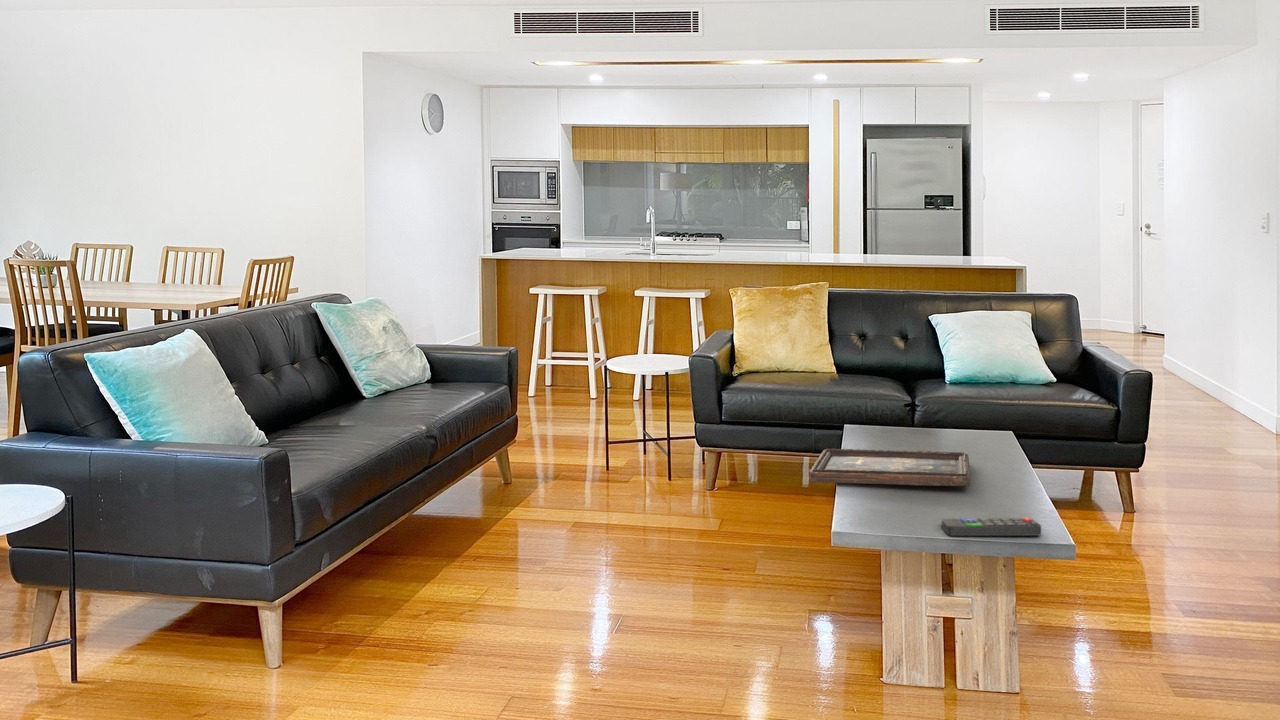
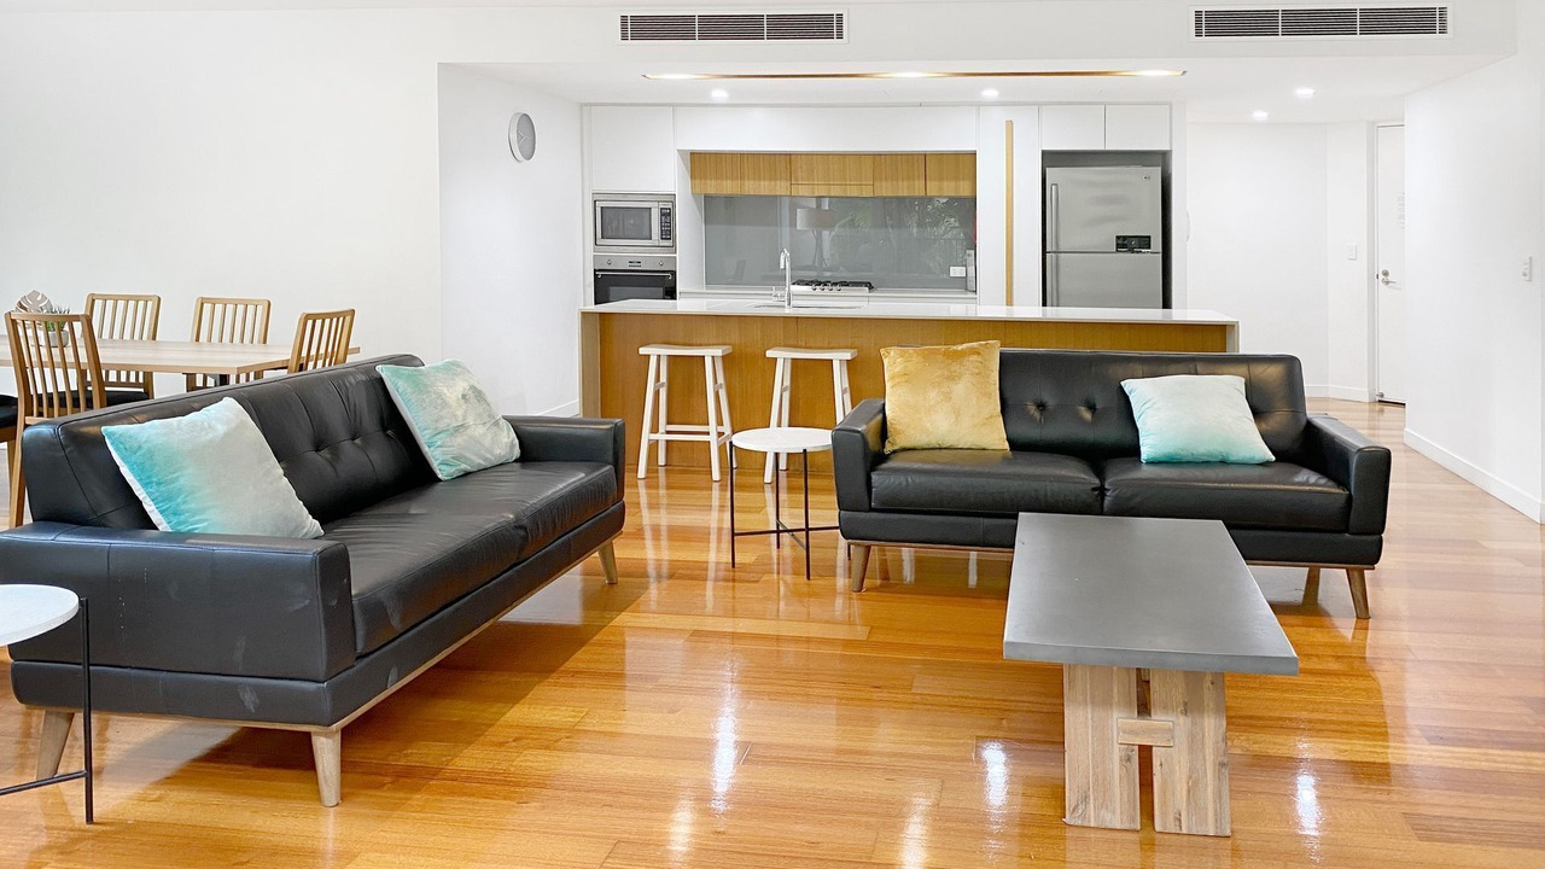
- remote control (990, 526)
- decorative tray (891, 466)
